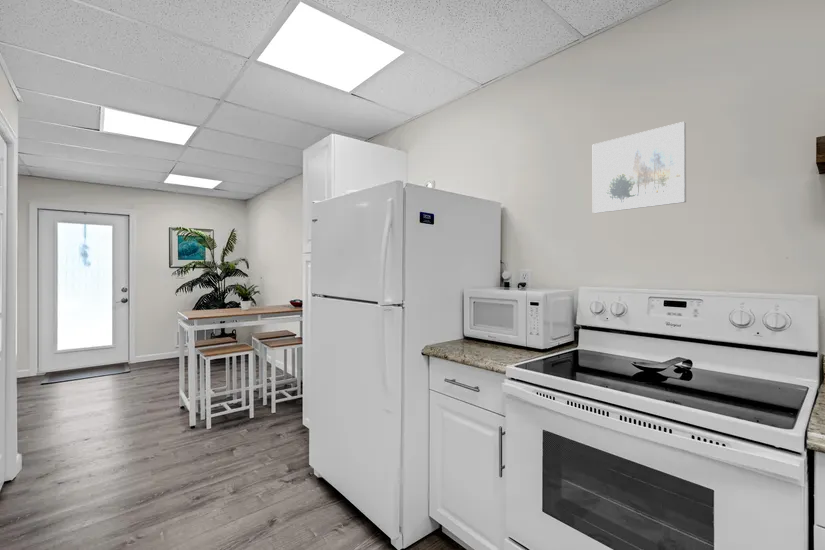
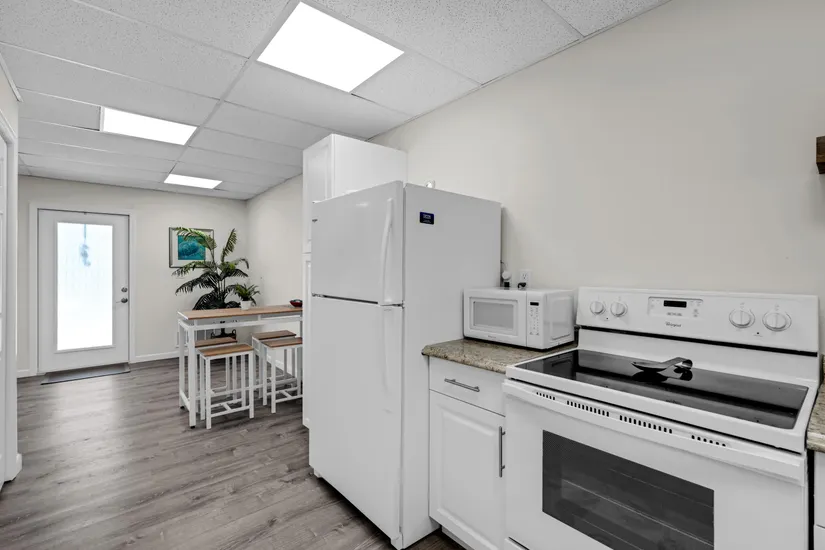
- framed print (635, 171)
